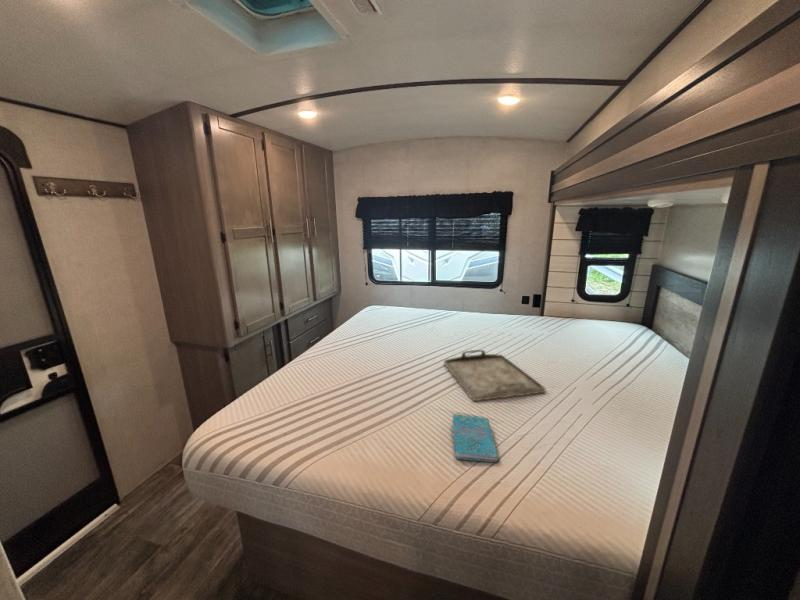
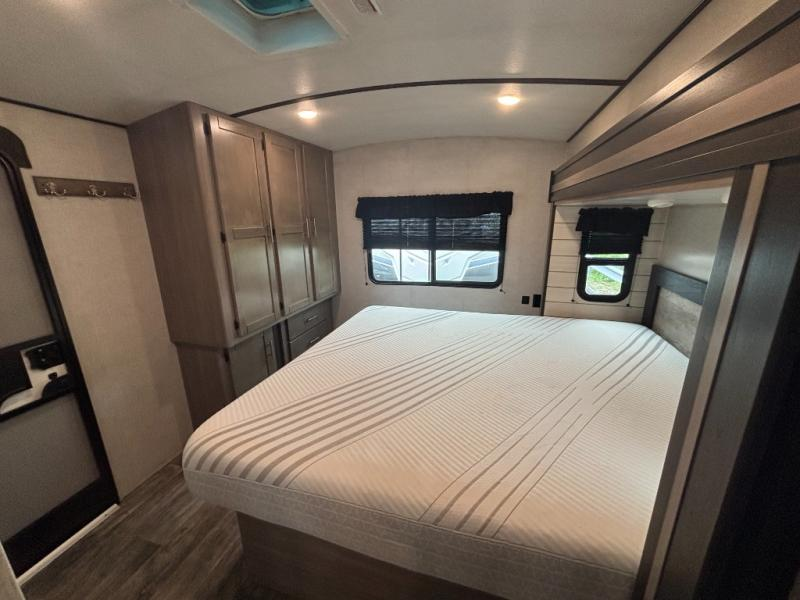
- serving tray (489, 370)
- cover (473, 436)
